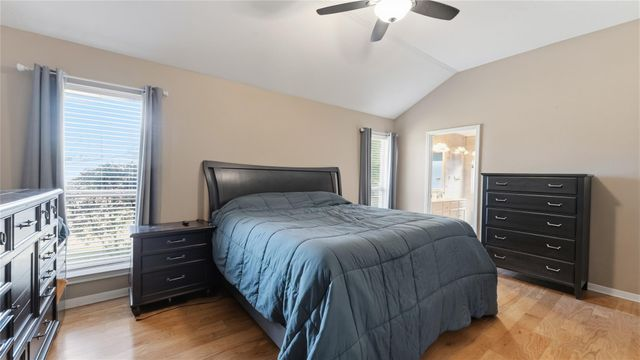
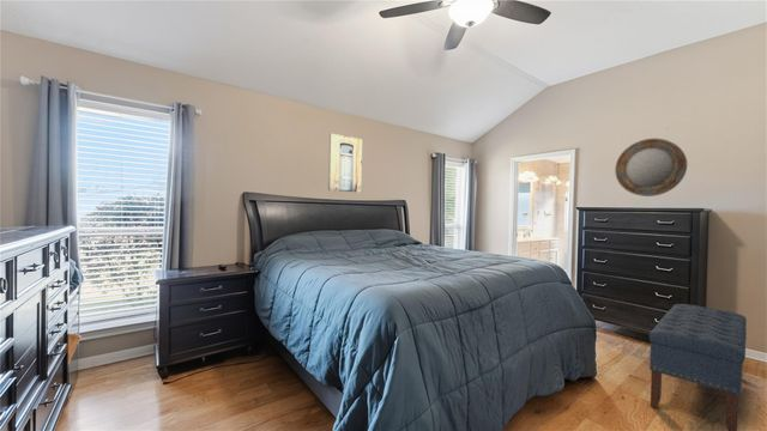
+ bench (700, 354)
+ home mirror (648, 166)
+ wall art (345, 164)
